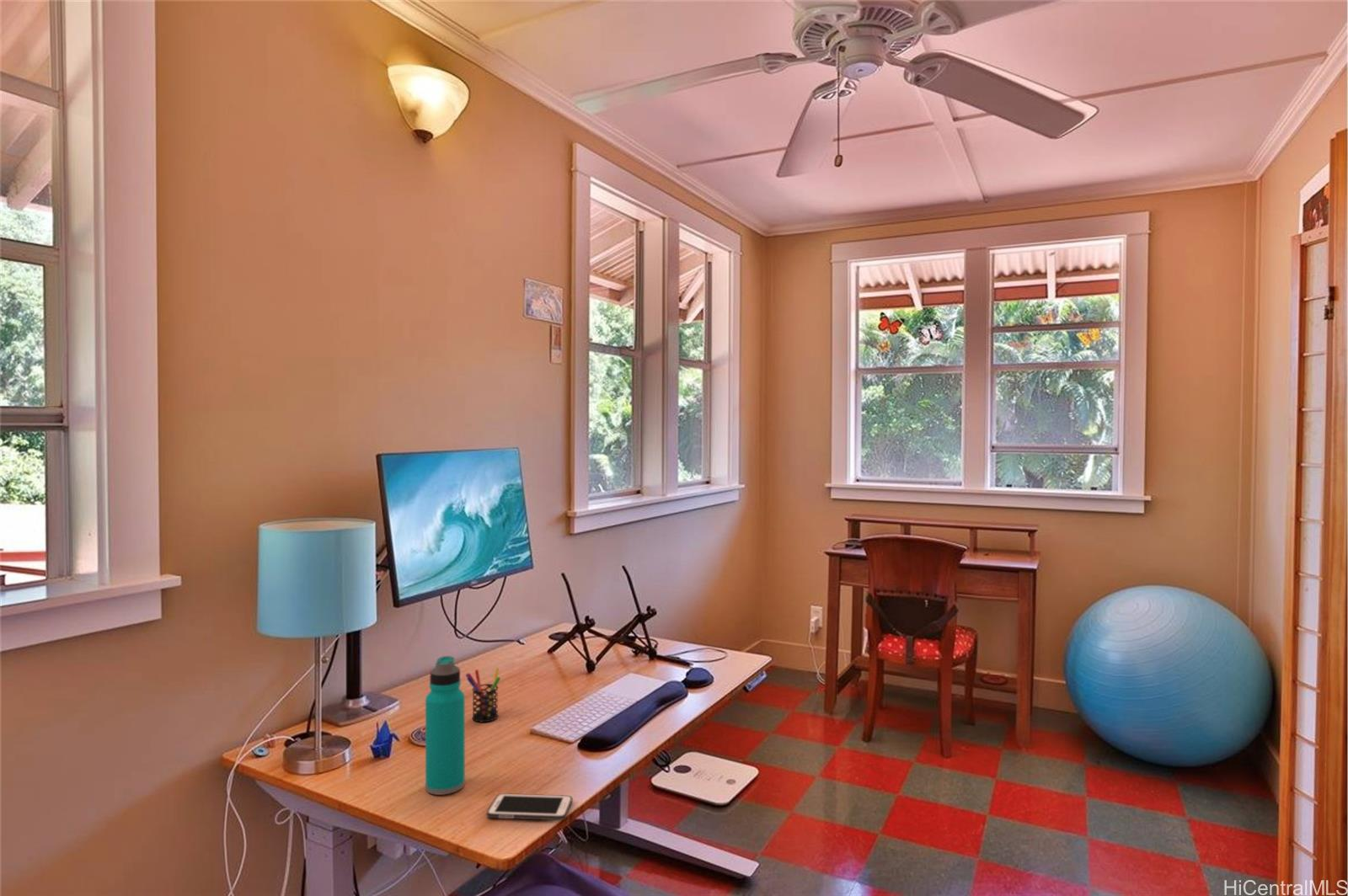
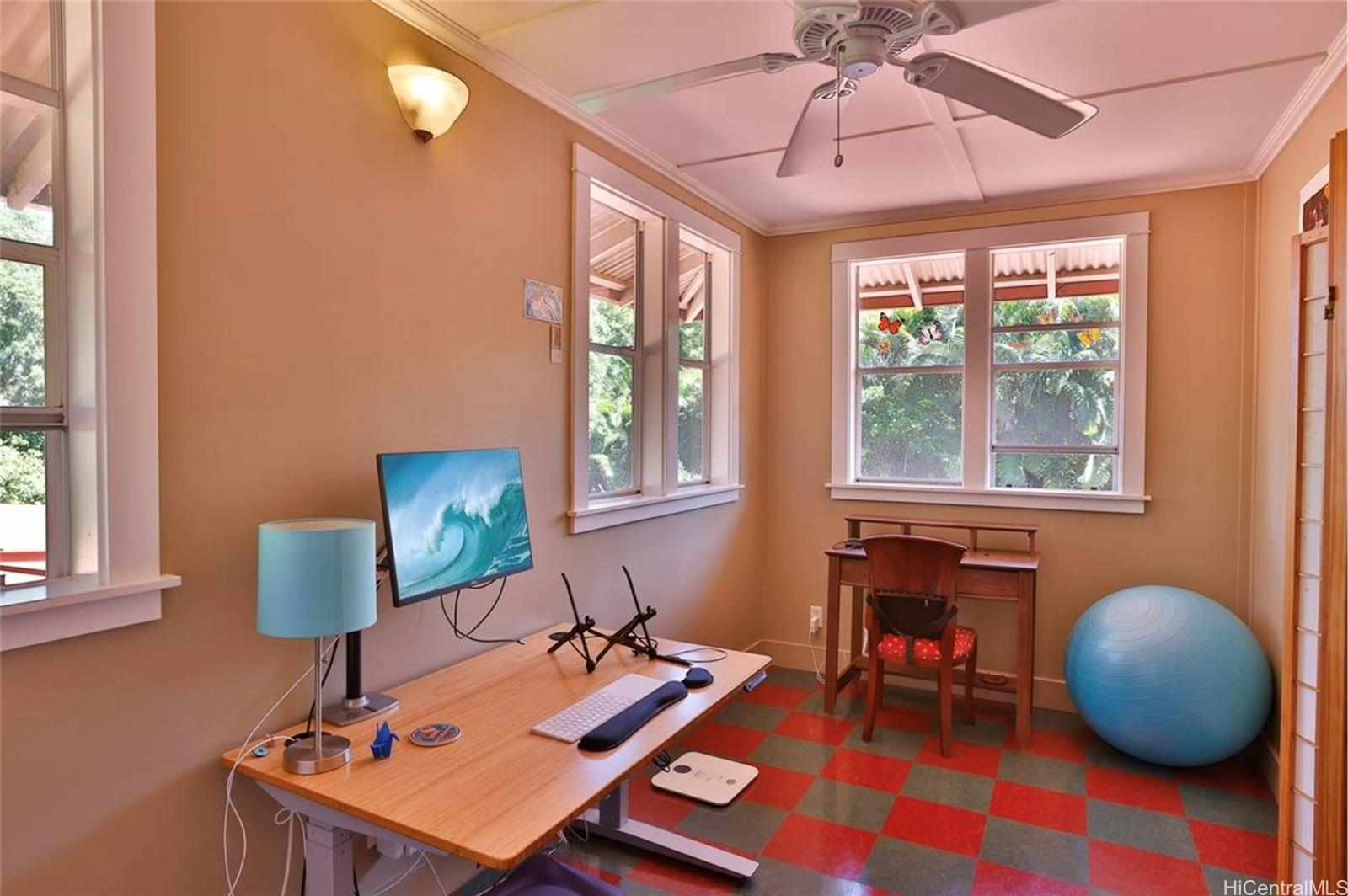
- water bottle (445, 723)
- pen holder (486, 692)
- cell phone (530, 807)
